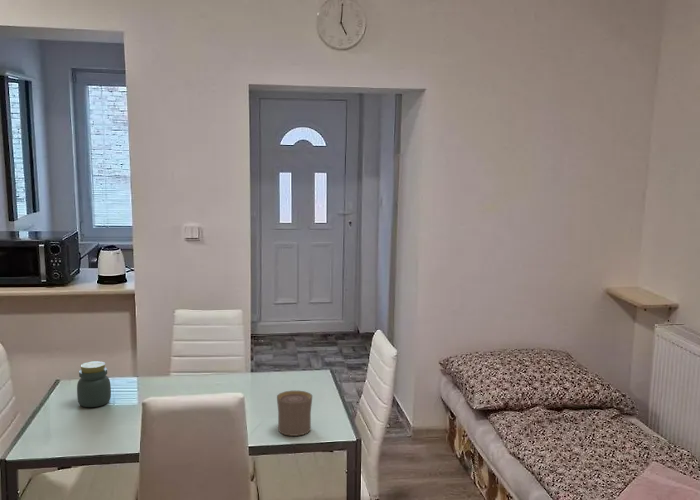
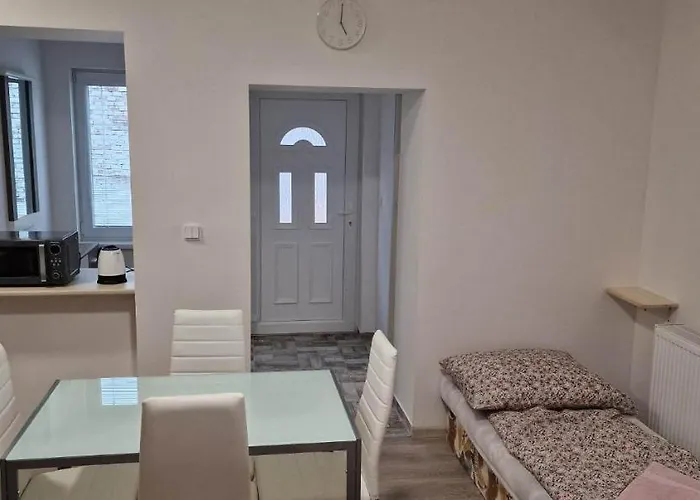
- jar (93, 383)
- cup (294, 412)
